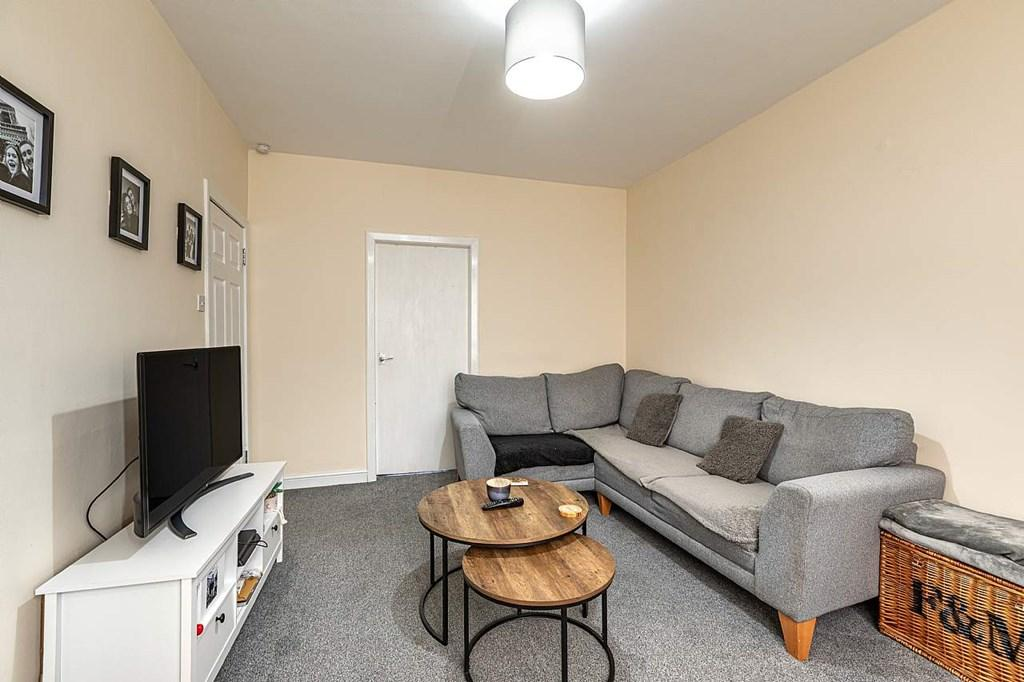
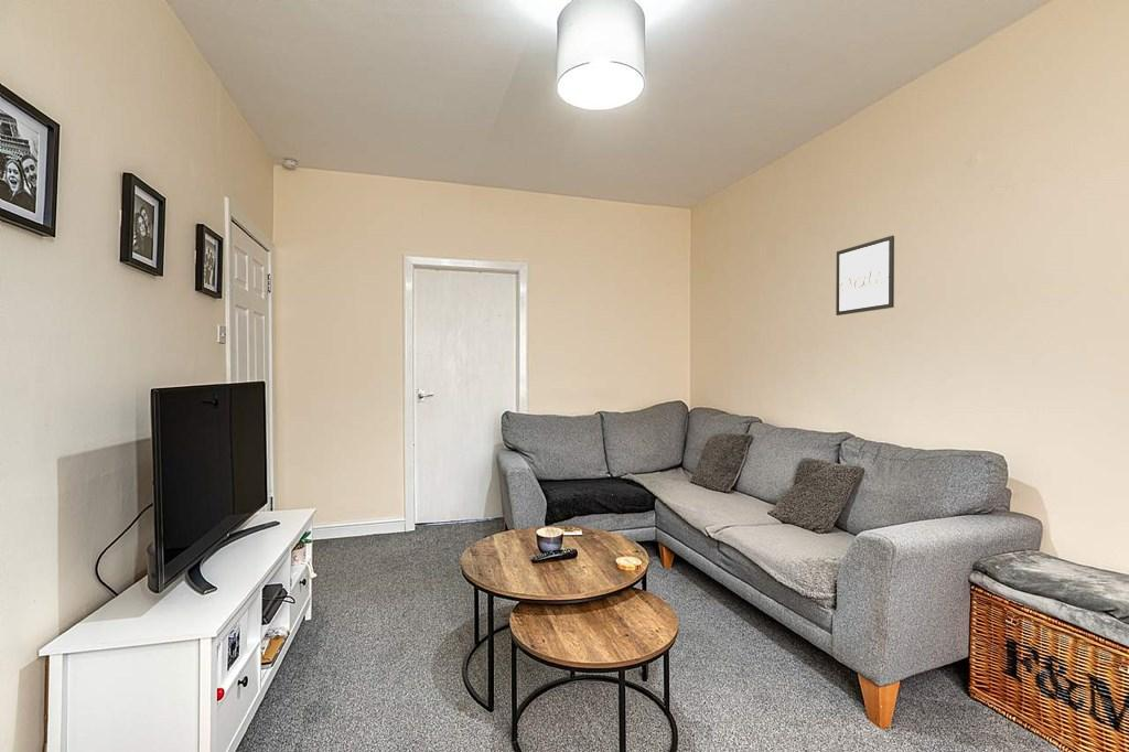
+ wall art (863, 278)
